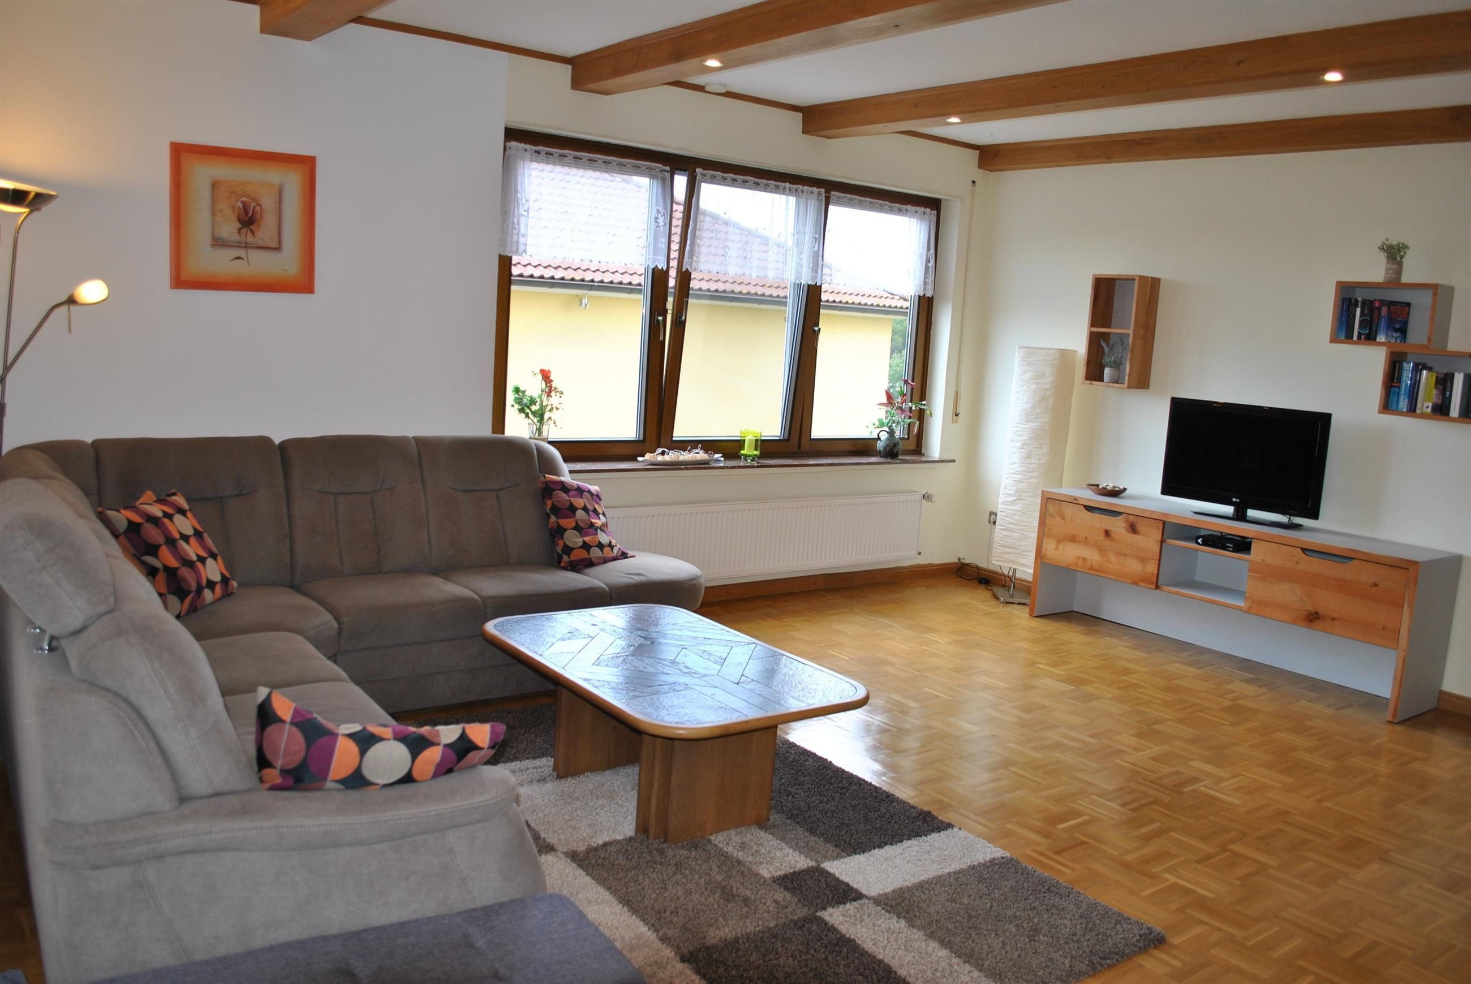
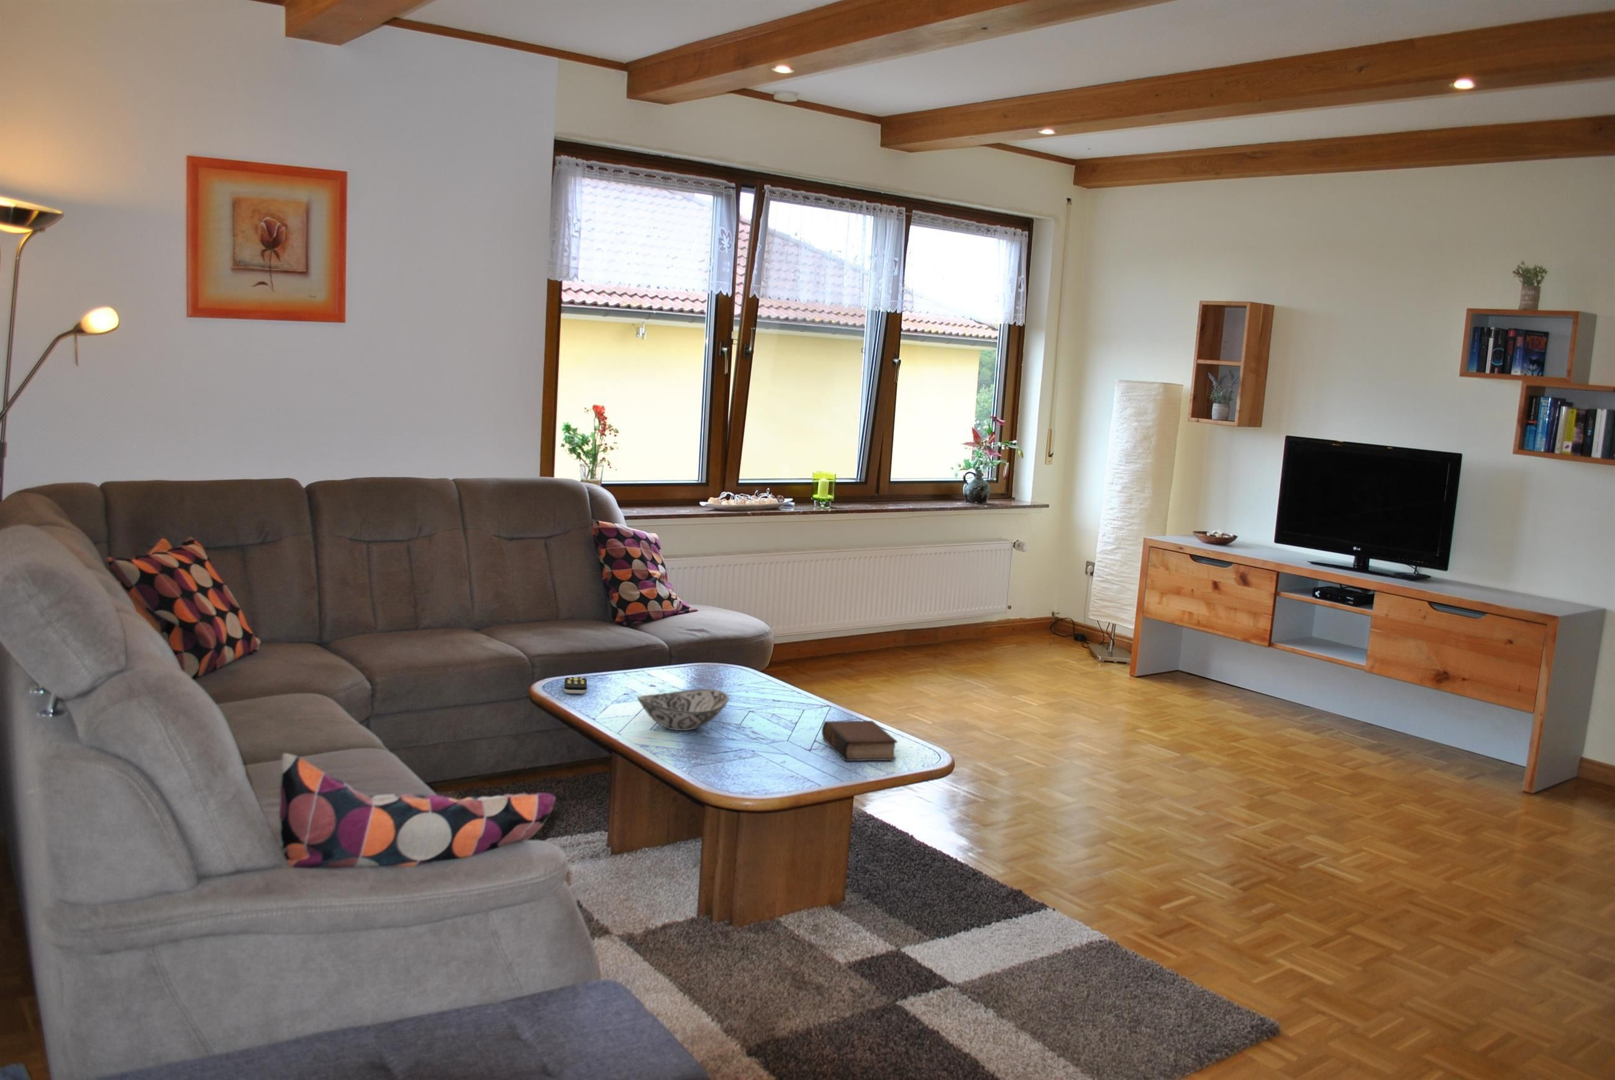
+ decorative bowl (683, 711)
+ book (858, 740)
+ remote control (575, 685)
